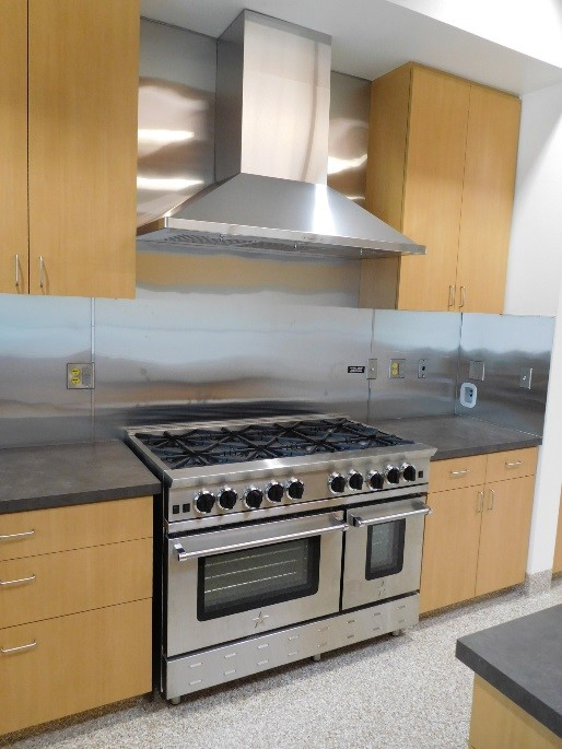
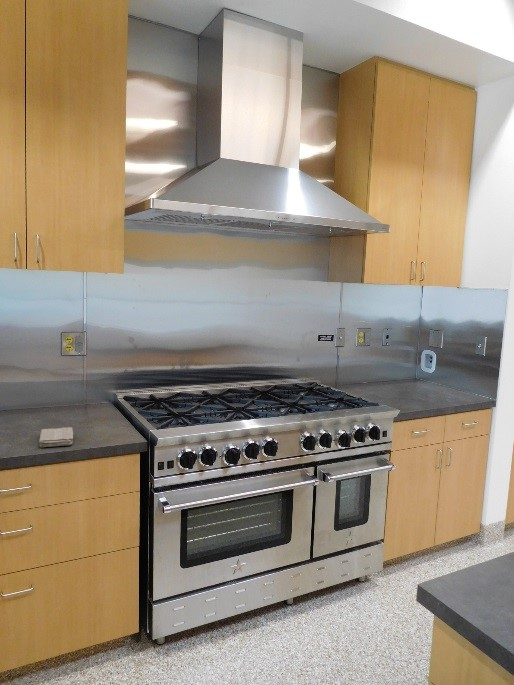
+ washcloth (56, 436)
